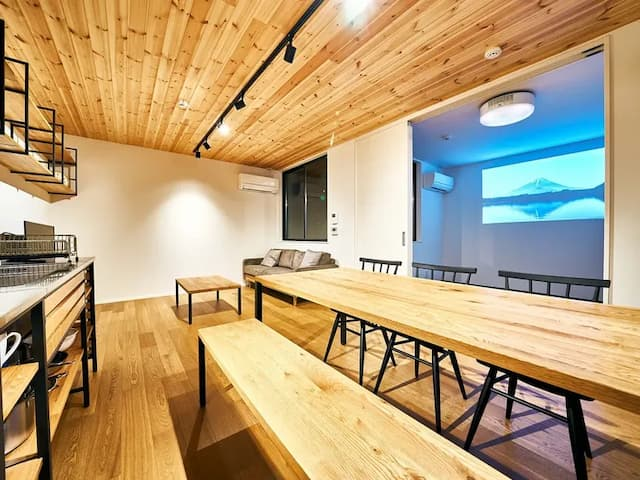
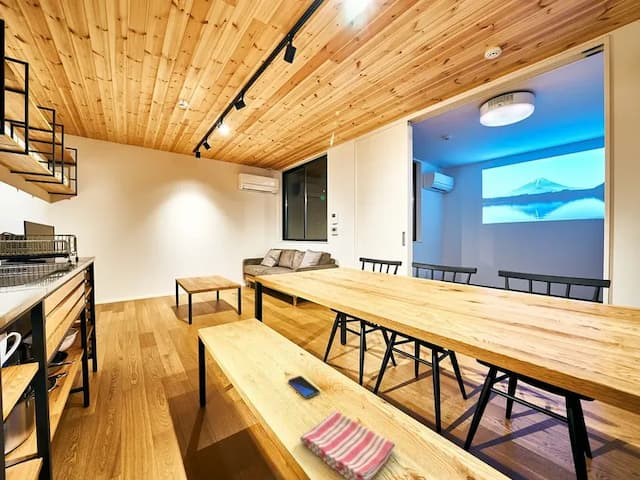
+ dish towel (346, 440)
+ smartphone (303, 386)
